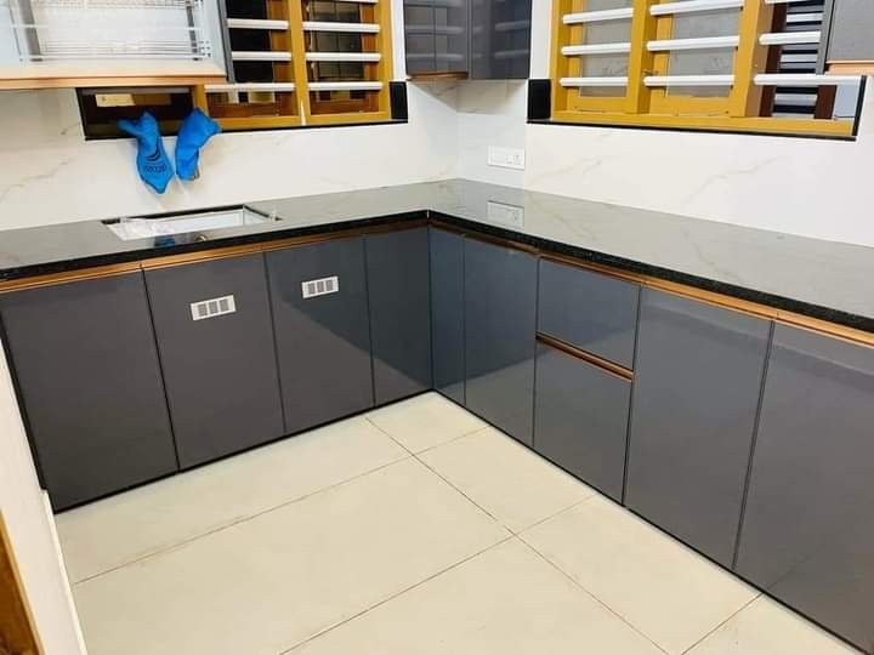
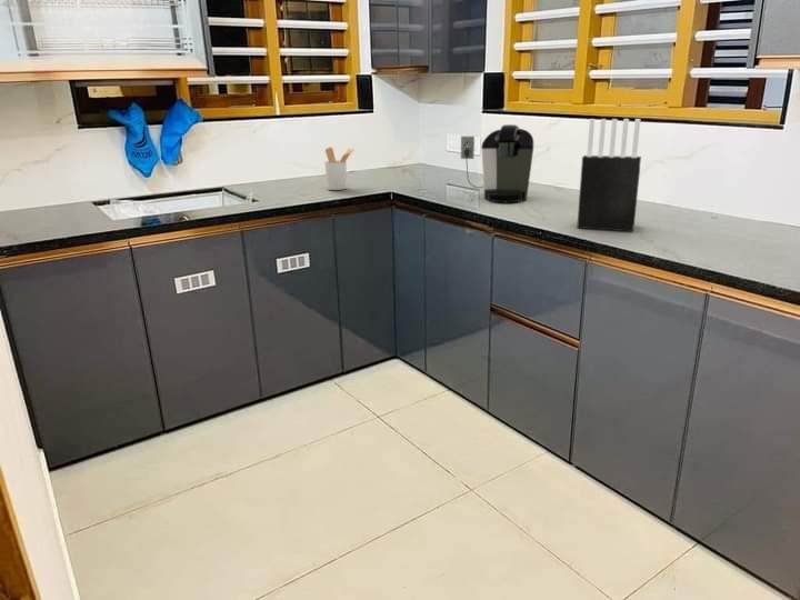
+ knife block (610, 173)
+ coffee maker (493, 161)
+ utensil holder (340, 168)
